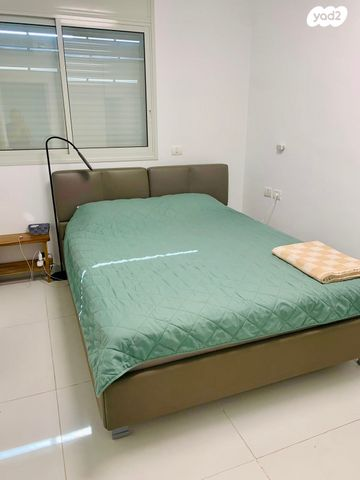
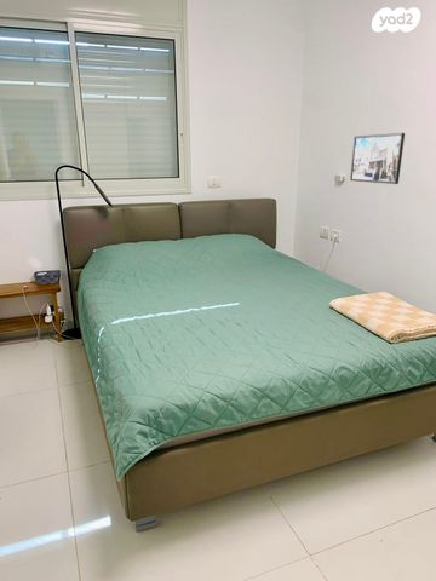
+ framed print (374, 159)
